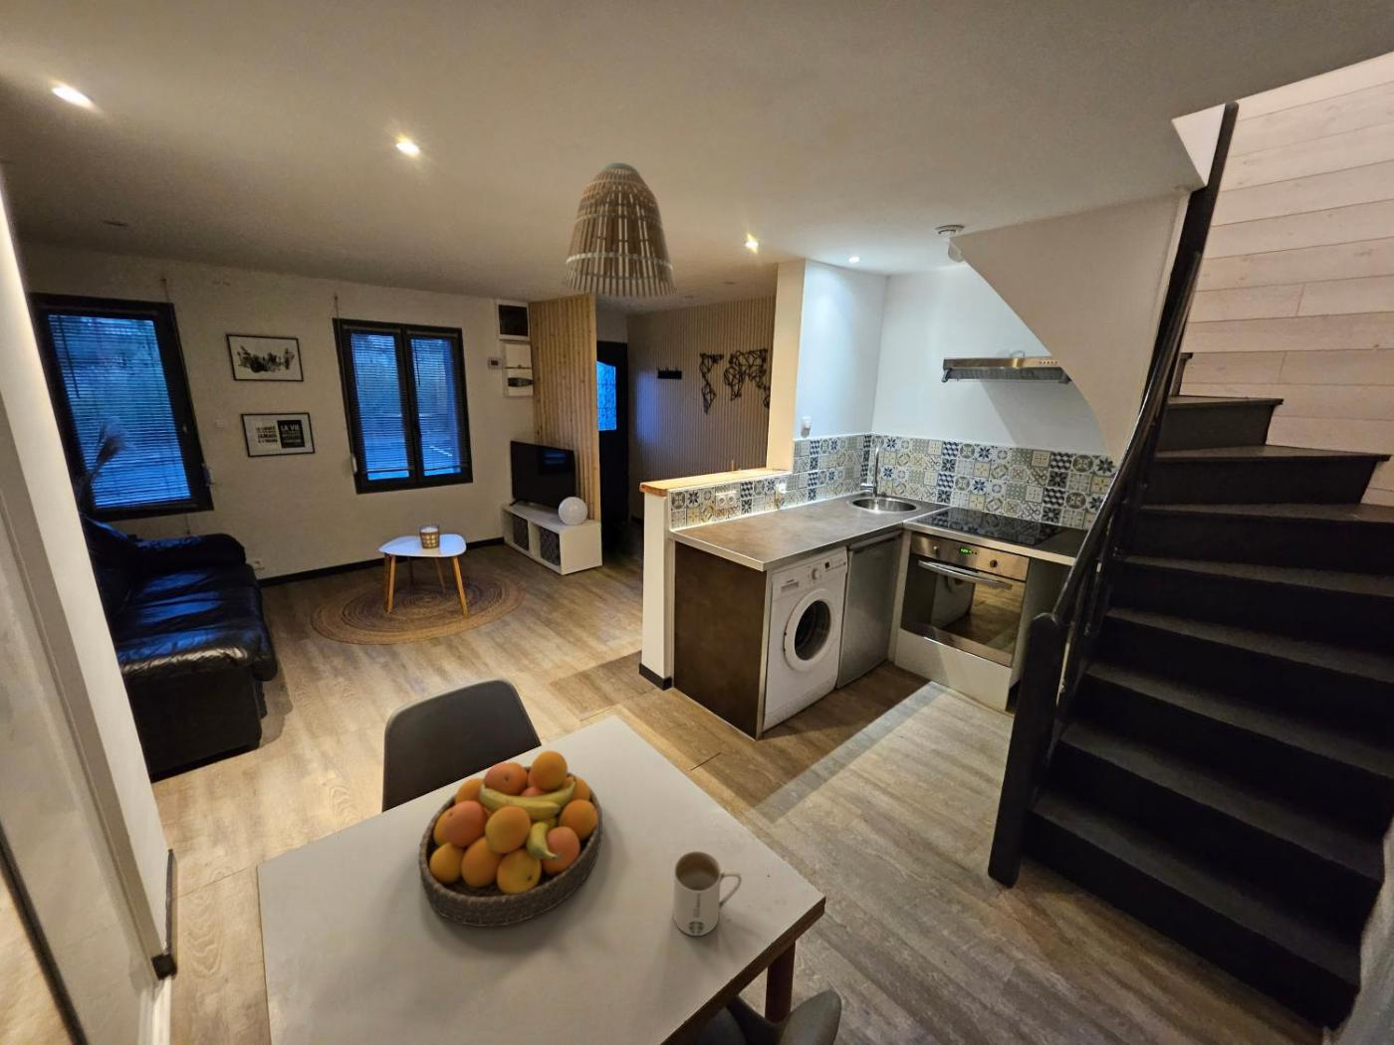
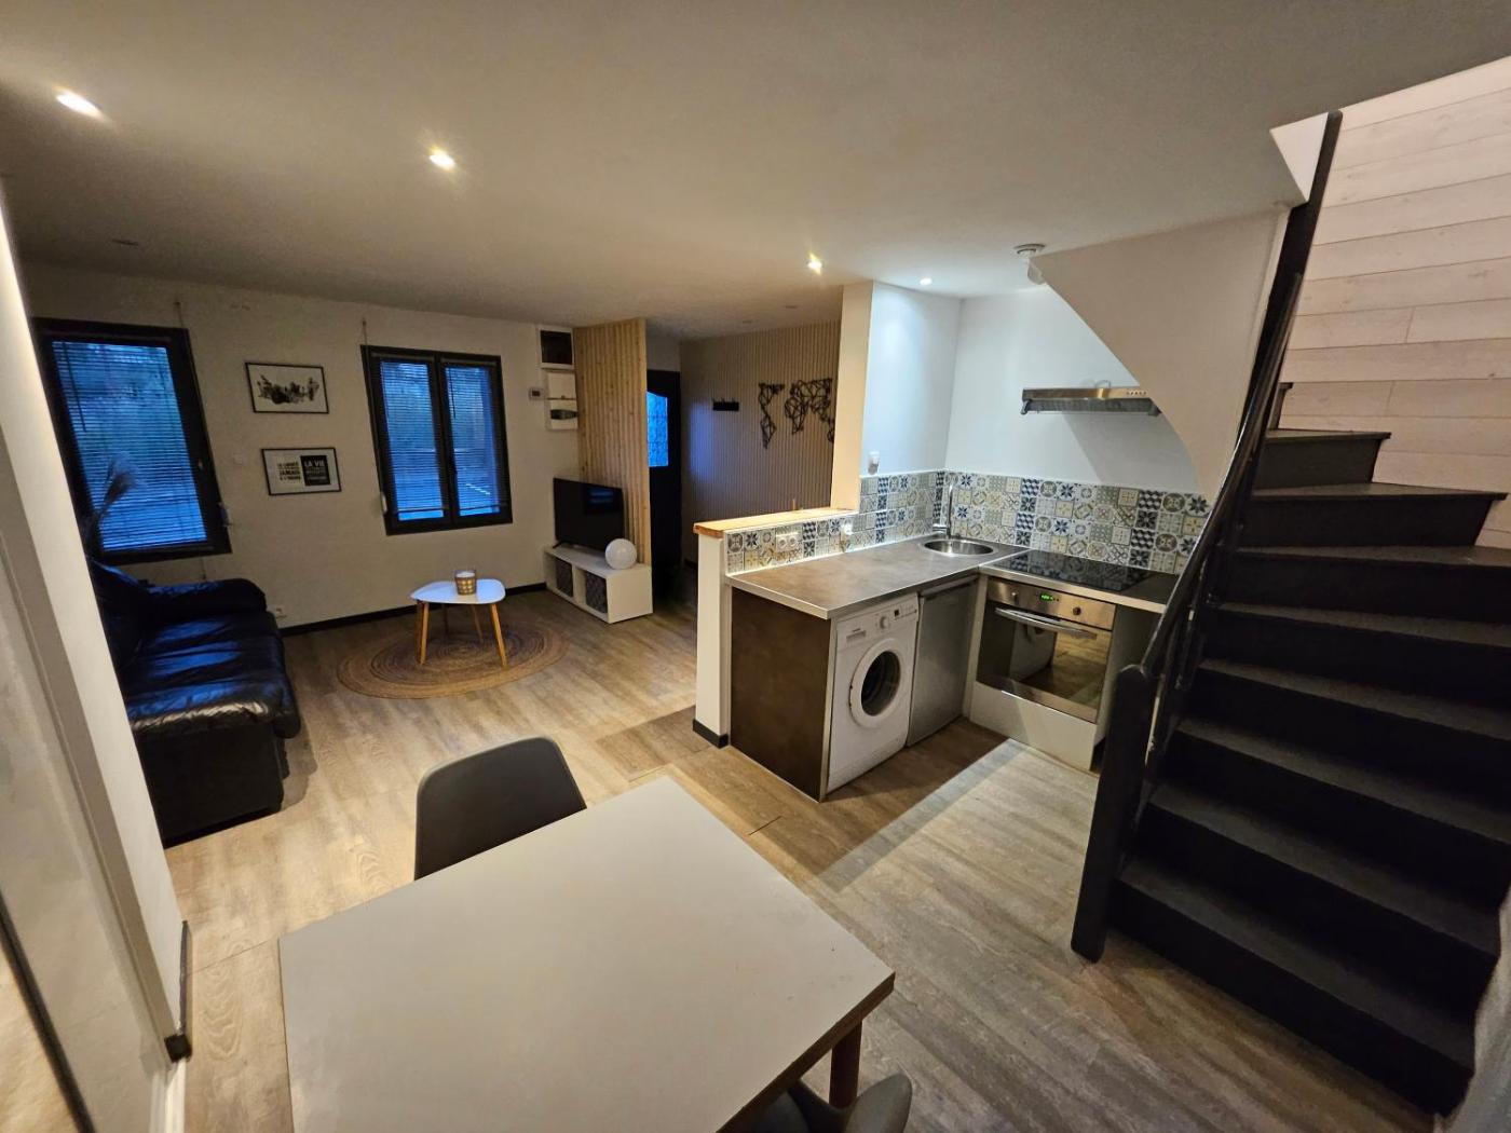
- mug (707, 891)
- lamp shade (618, 229)
- fruit bowl (514, 814)
